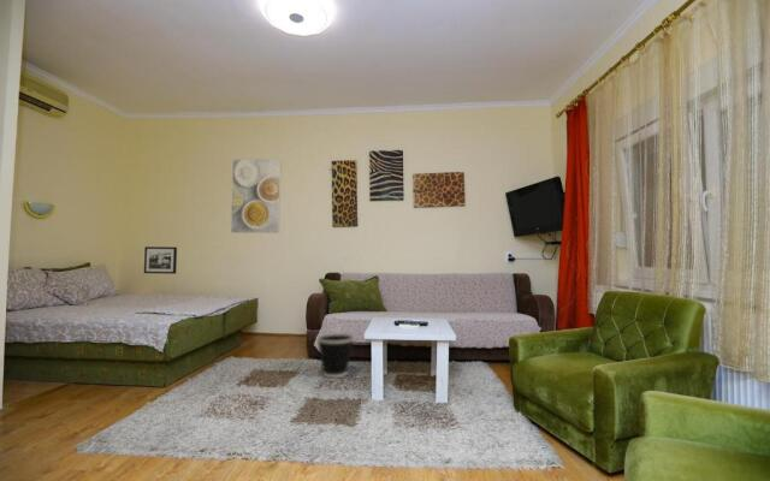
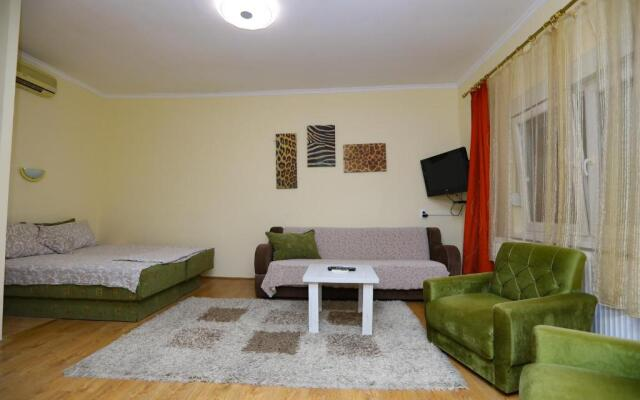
- wastebasket (334, 355)
- picture frame (160, 260)
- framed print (255, 196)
